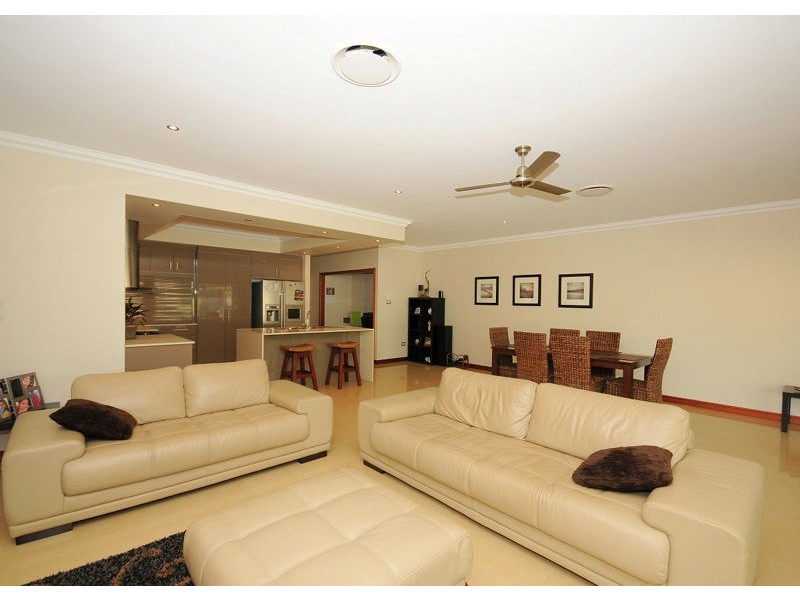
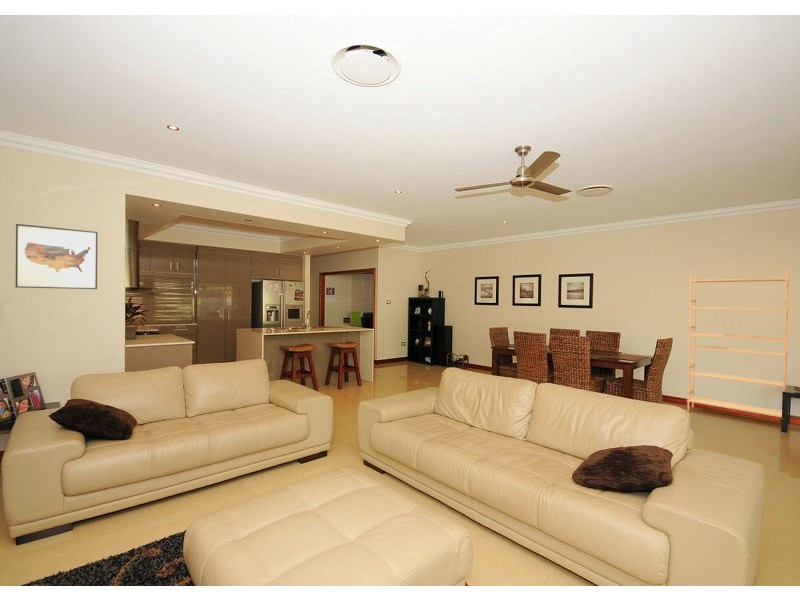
+ bookshelf (735, 348)
+ wall art (58, 258)
